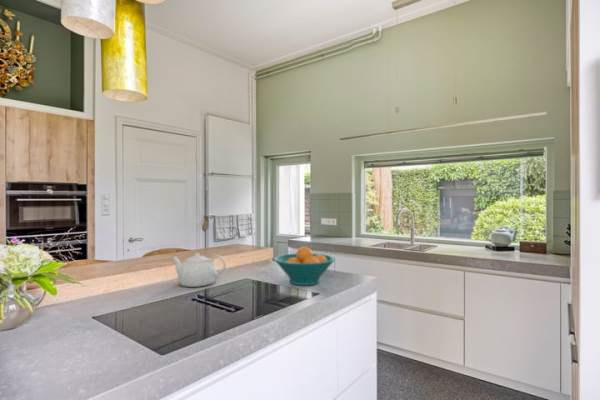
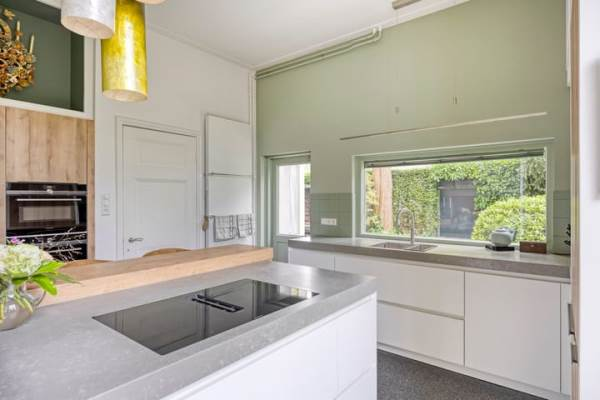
- teapot (198, 268)
- fruit bowl (304, 264)
